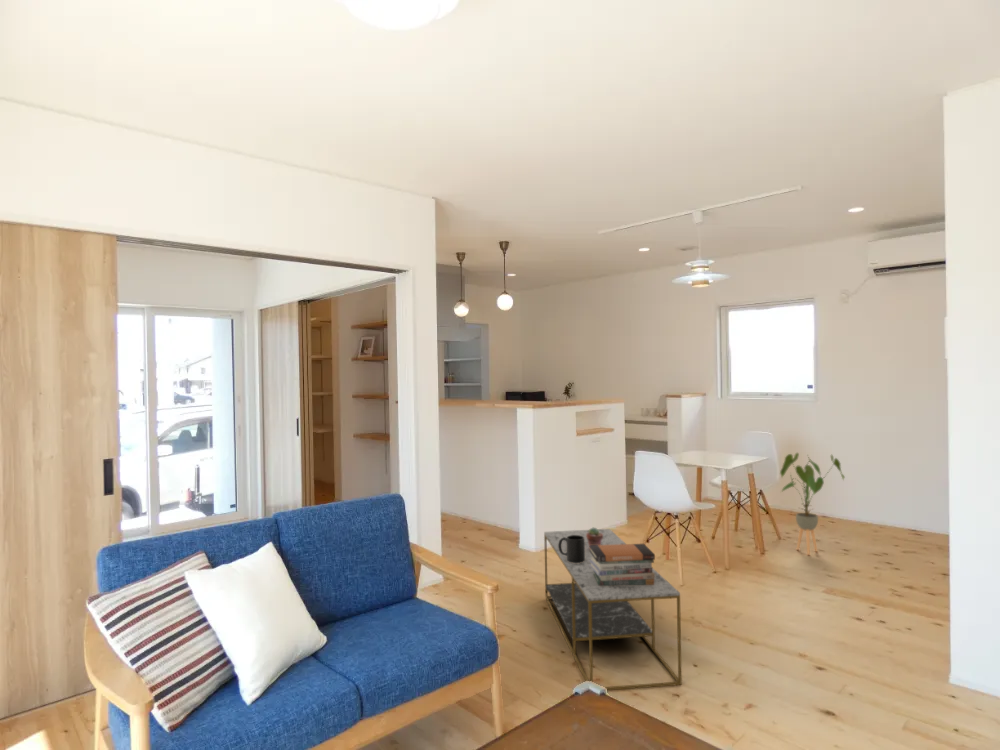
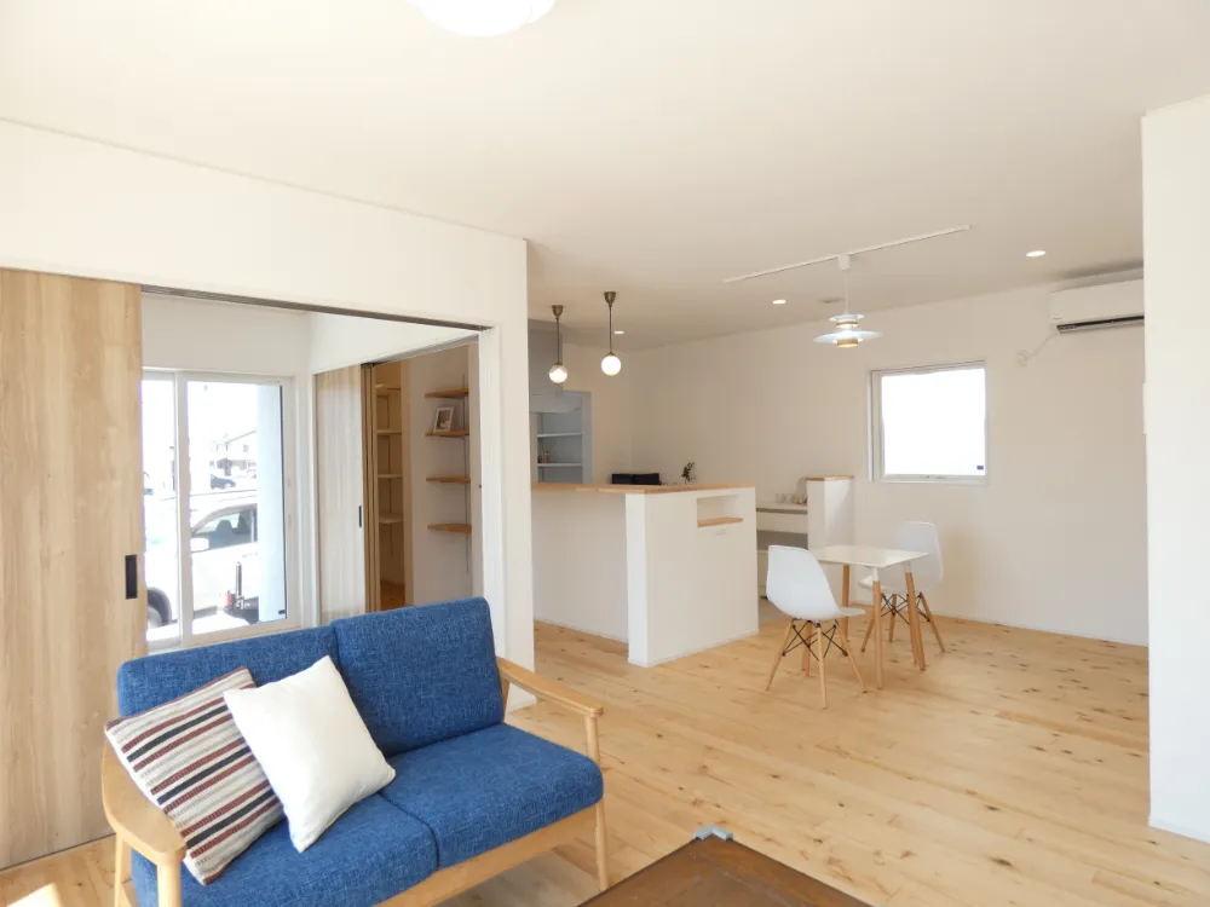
- coffee table (601, 596)
- mug (572, 548)
- potted succulent (594, 538)
- house plant (805, 501)
- book stack (621, 564)
